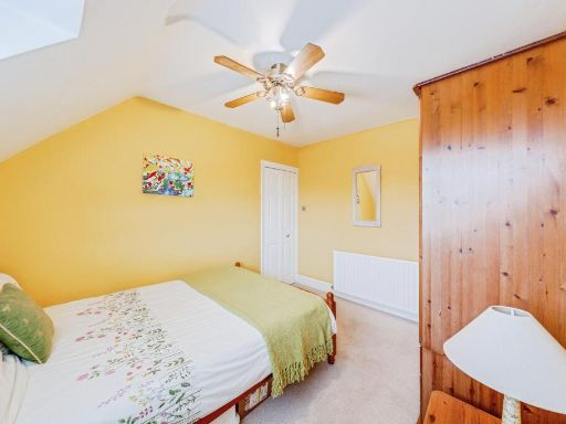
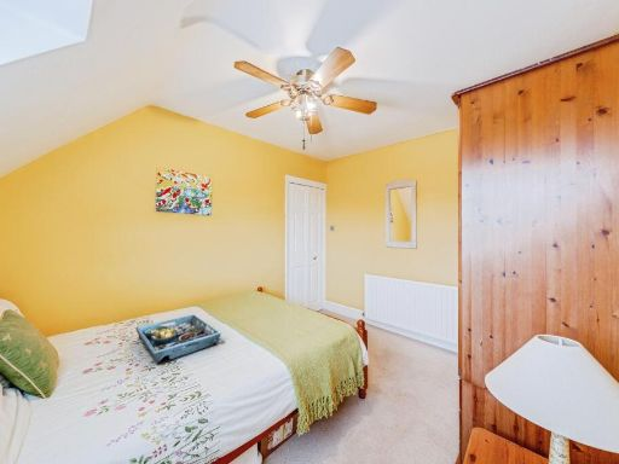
+ serving tray (177, 335)
